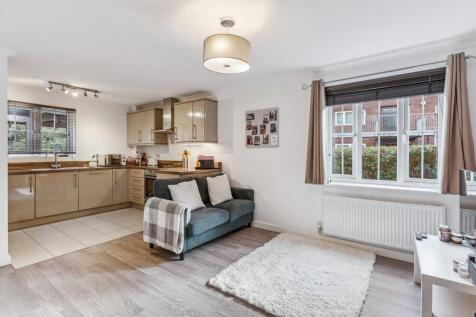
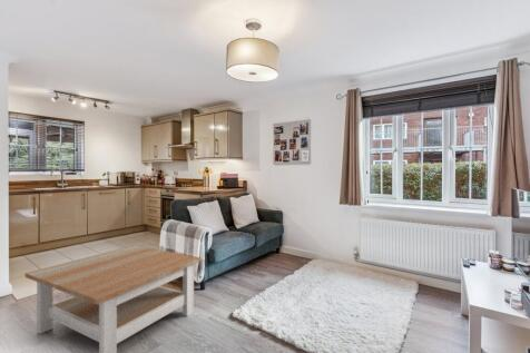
+ coffee table (120, 293)
